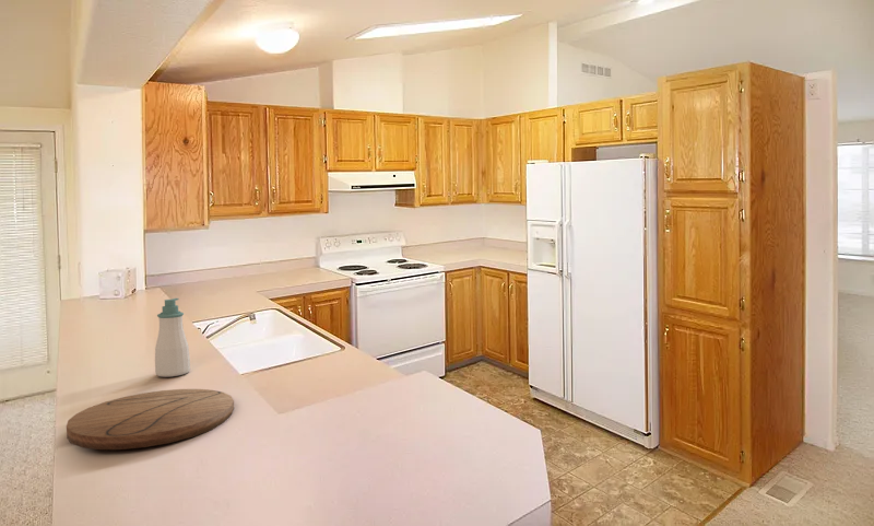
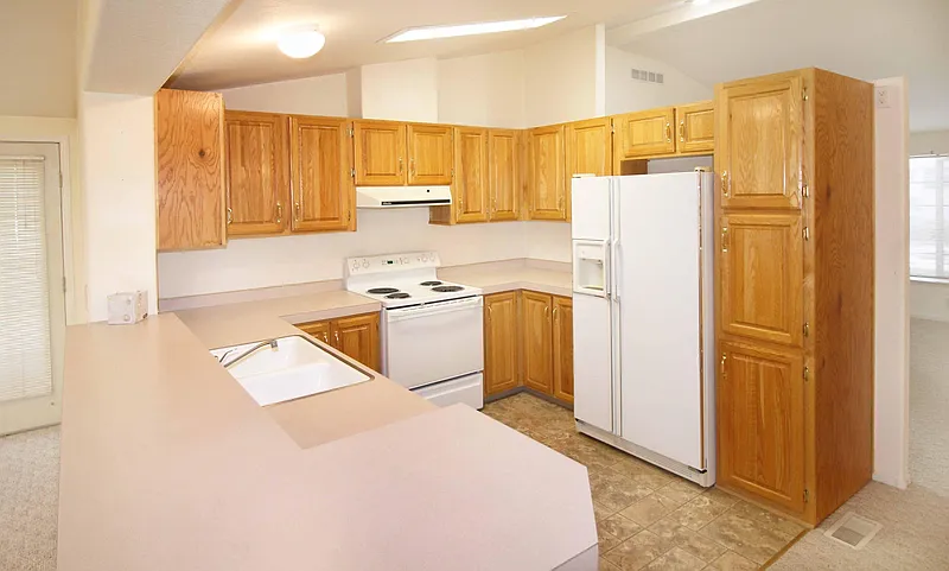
- cutting board (155, 414)
- soap bottle (172, 336)
